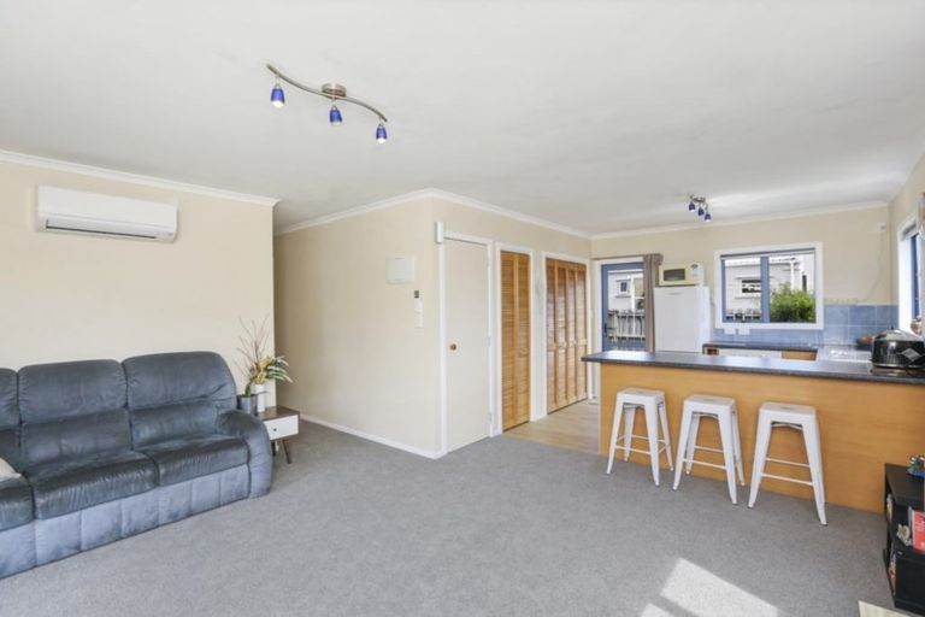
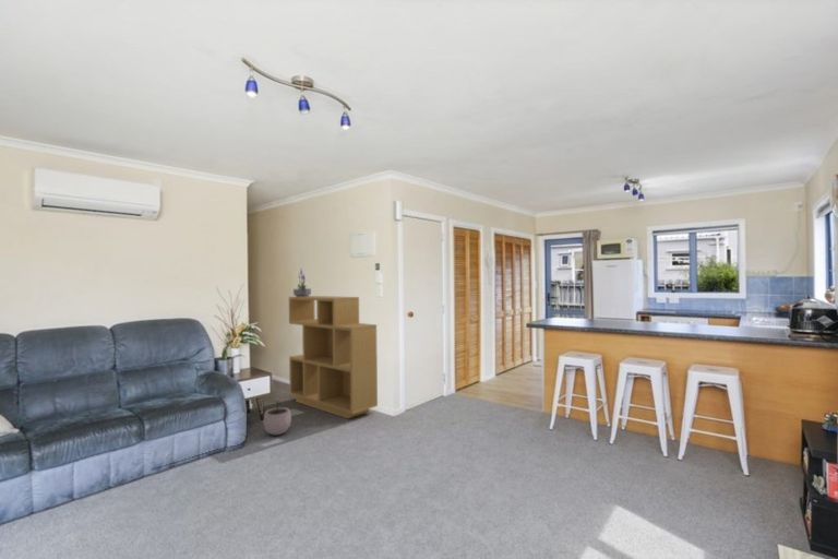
+ plant pot (277, 417)
+ potted plant (302, 281)
+ shelving unit (331, 352)
